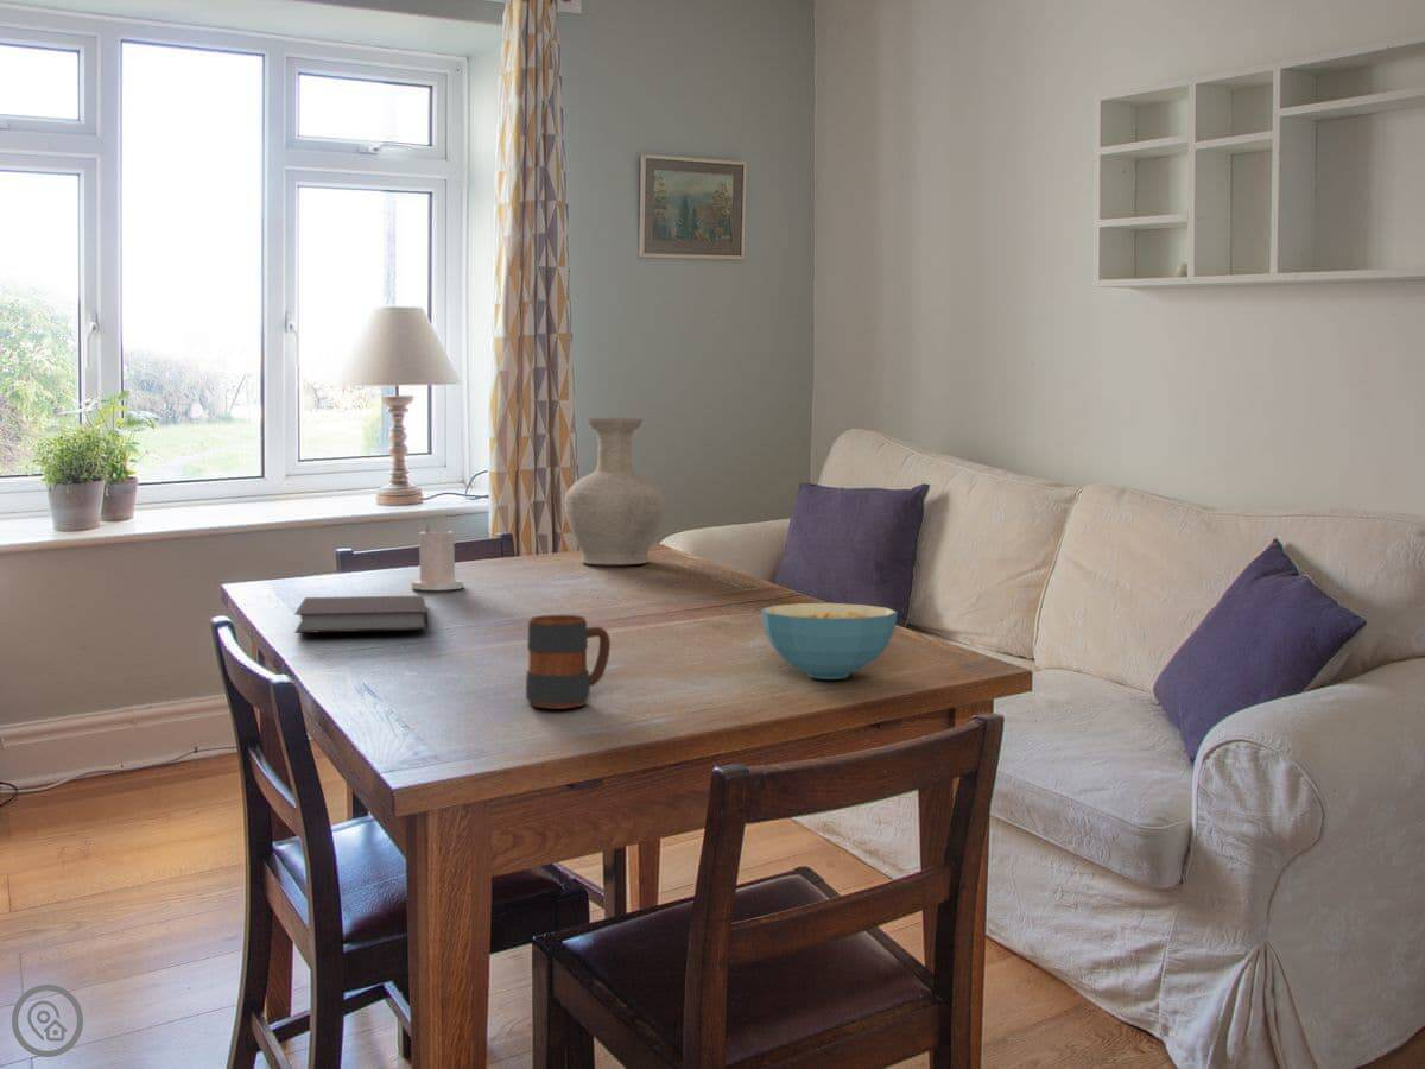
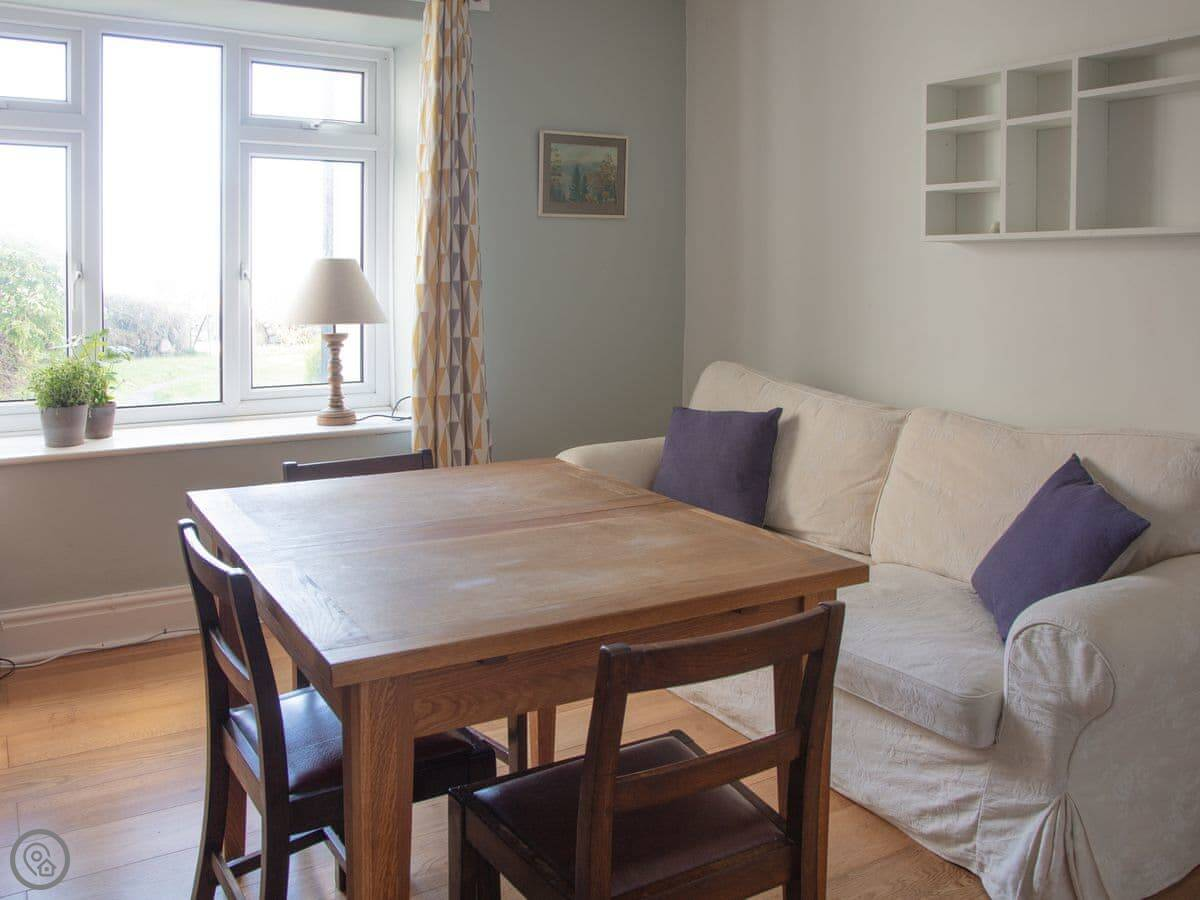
- notebook (363, 613)
- vase (614, 491)
- candle (437, 555)
- cereal bowl (828, 643)
- mug (569, 659)
